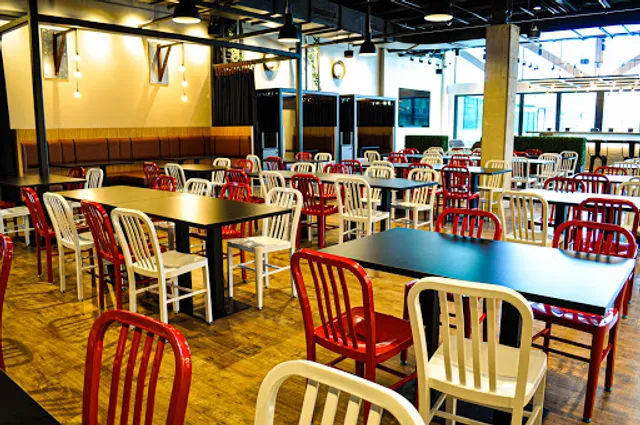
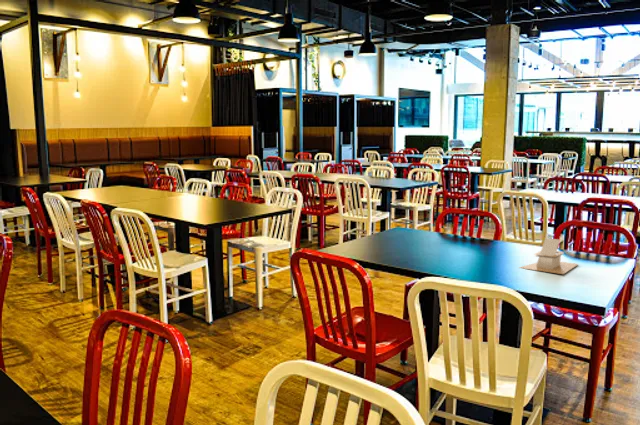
+ napkin holder (549, 253)
